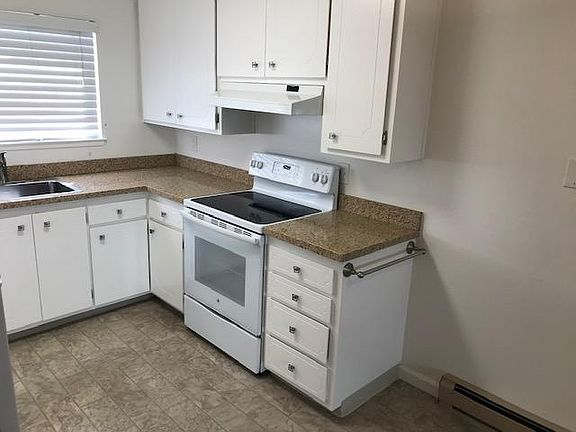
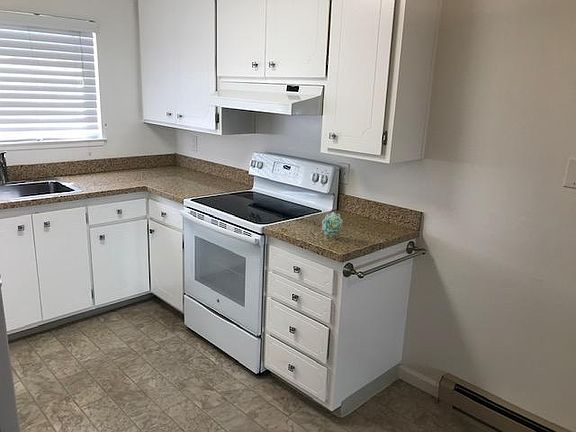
+ succulent plant (332, 224)
